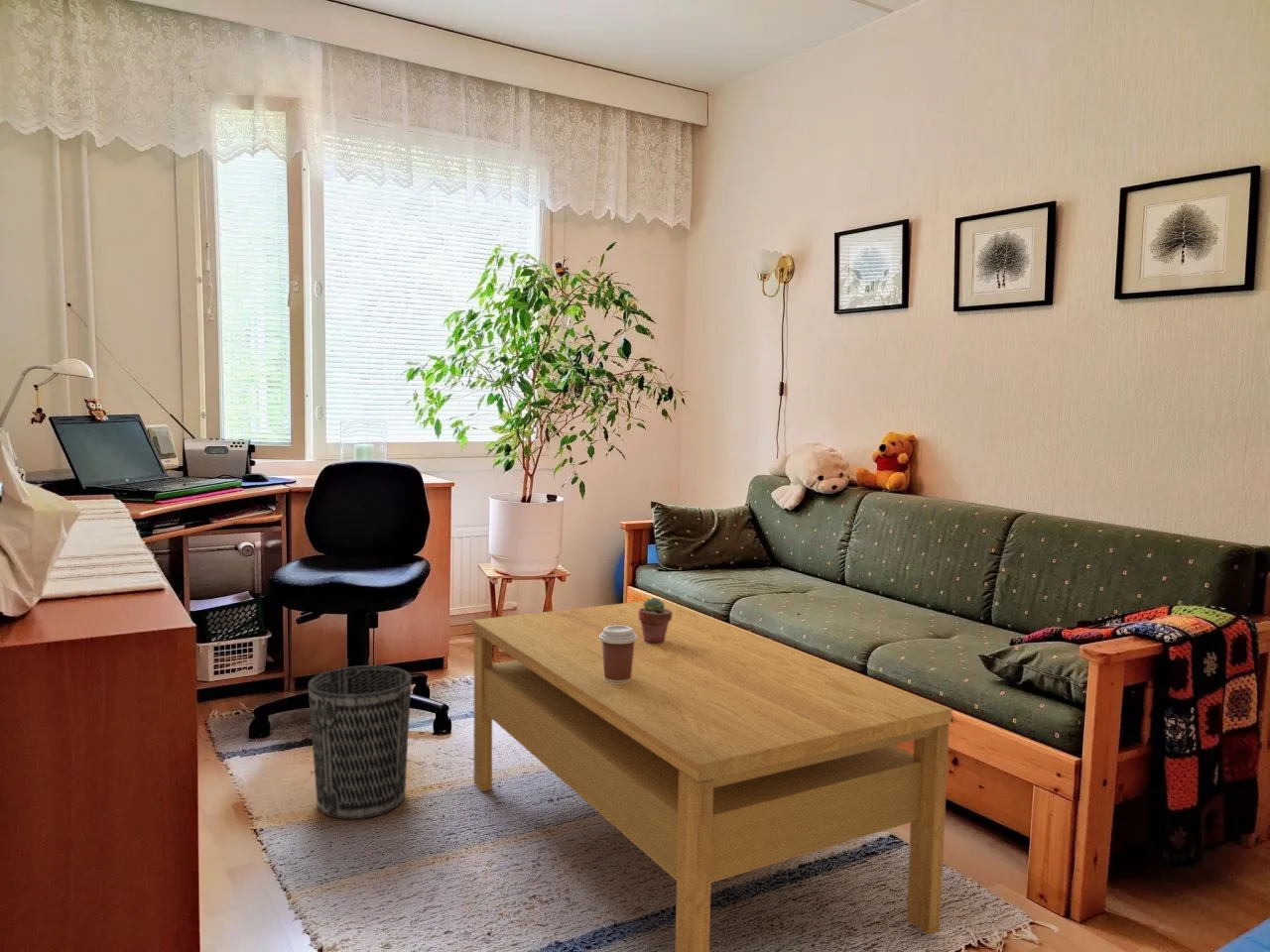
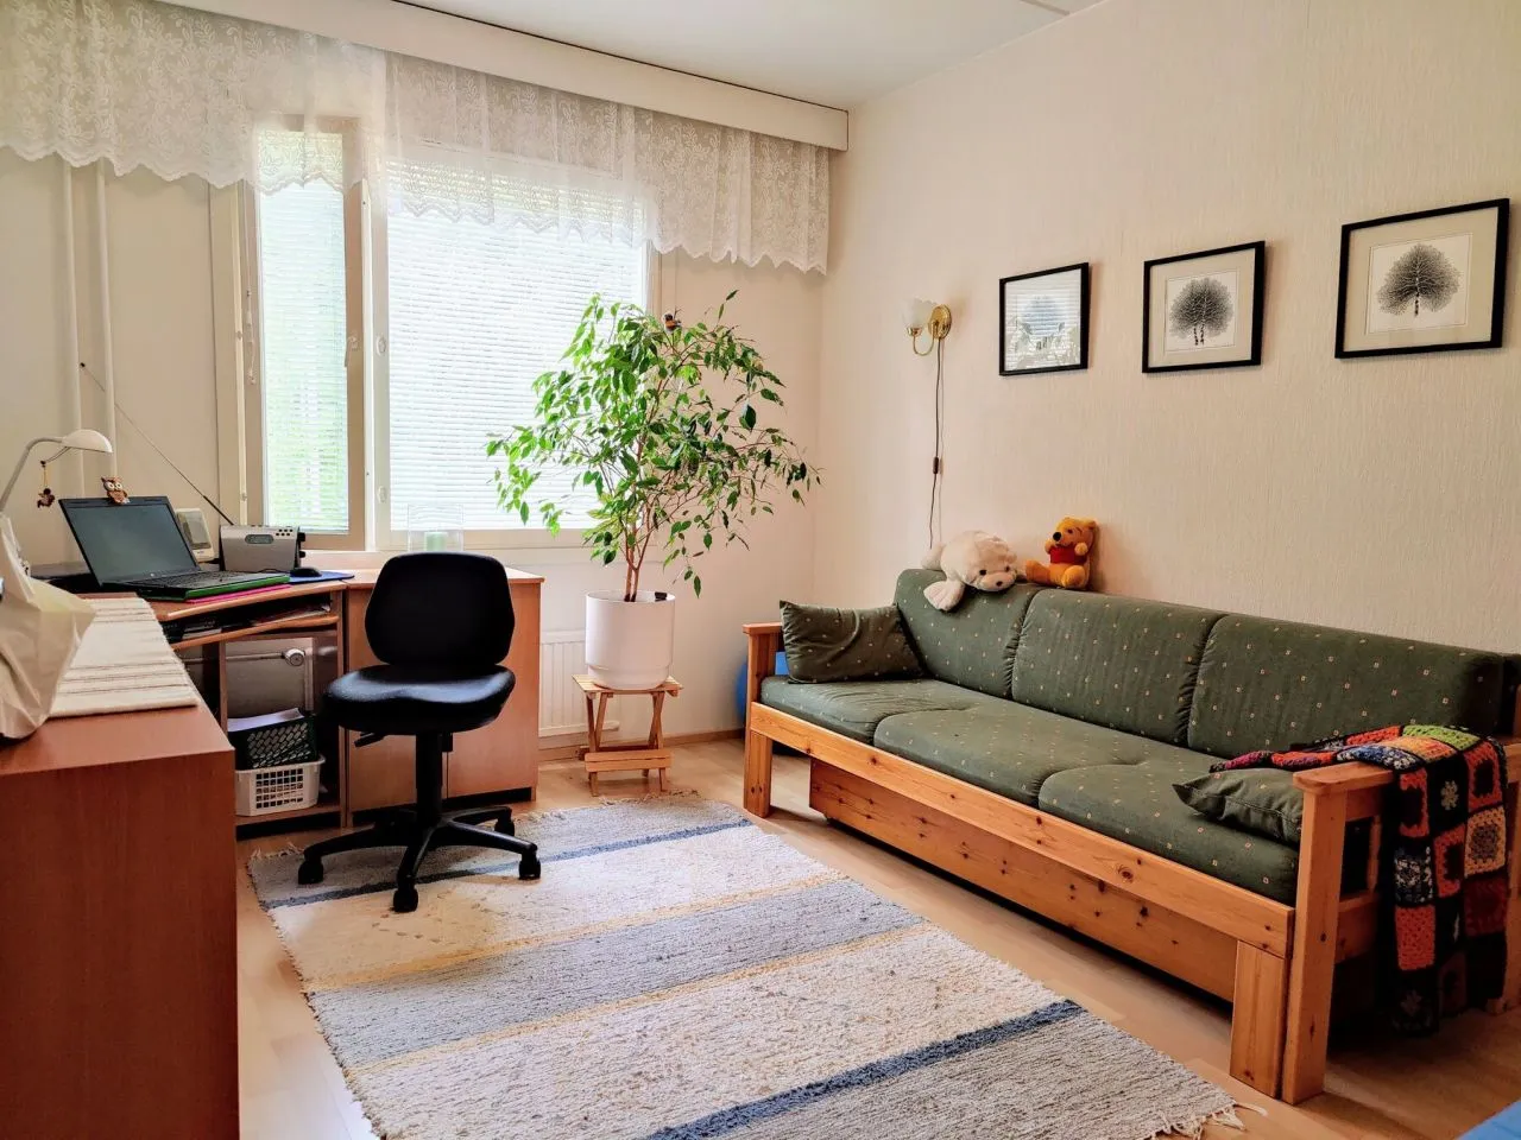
- coffee table (673, 753)
- potted succulent (655, 618)
- wastebasket (360, 740)
- coffee cup (617, 653)
